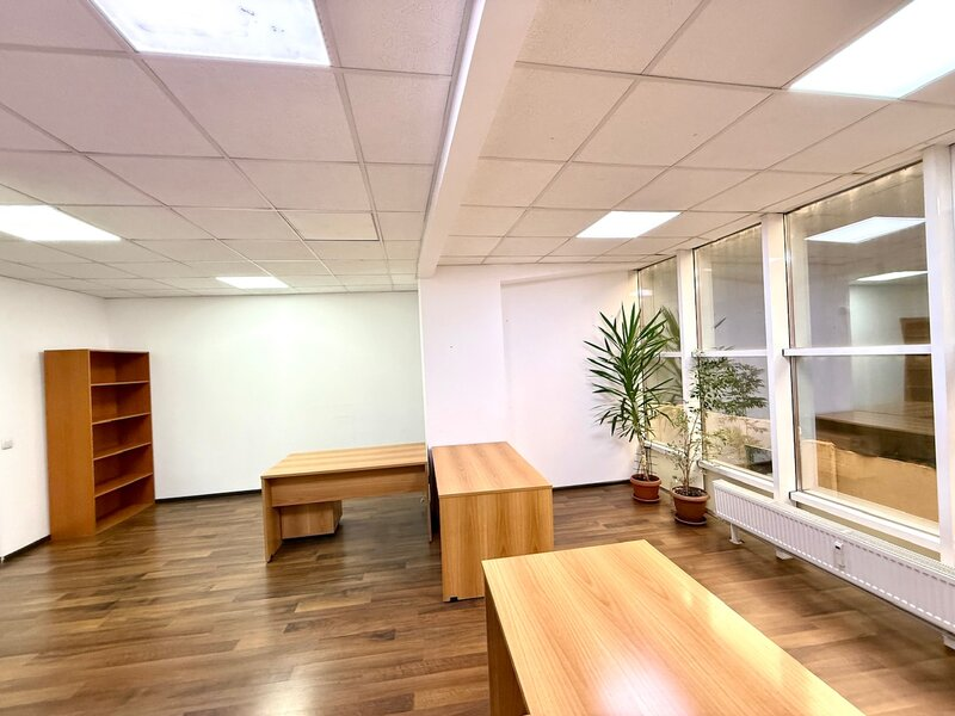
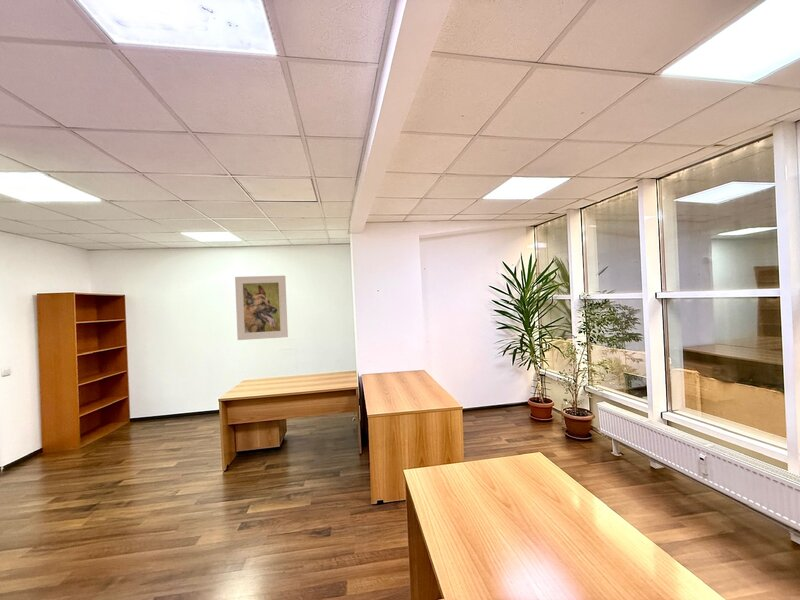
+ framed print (261, 307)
